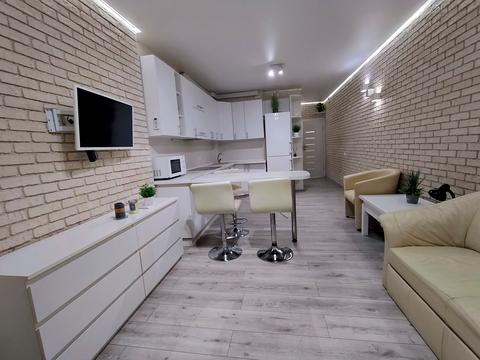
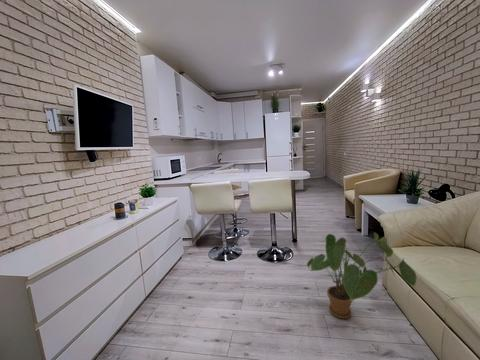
+ house plant (353, 277)
